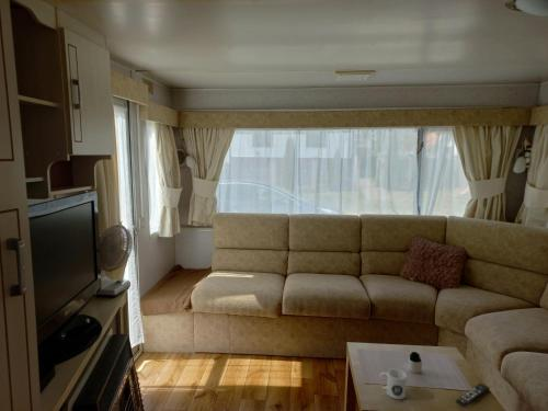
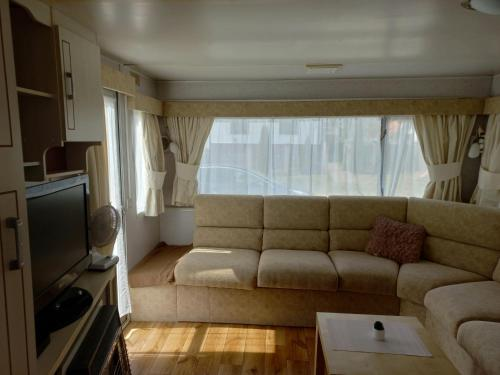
- mug (392, 383)
- remote control (472, 395)
